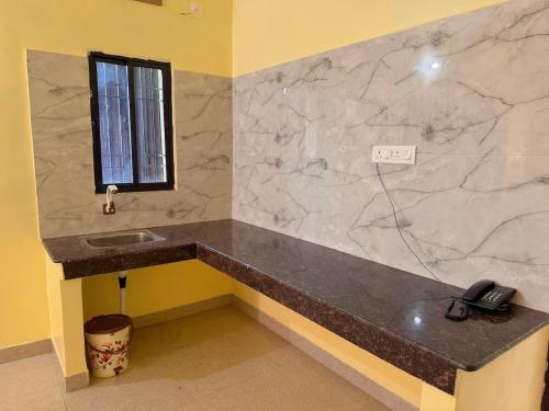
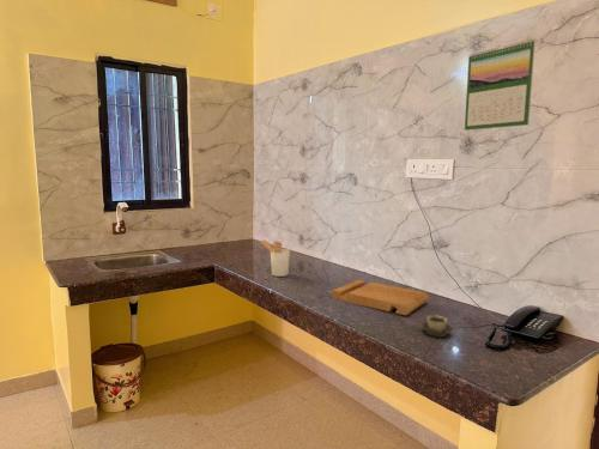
+ utensil holder (274, 256)
+ calendar (497, 86)
+ cup (436, 326)
+ cutting board (379, 296)
